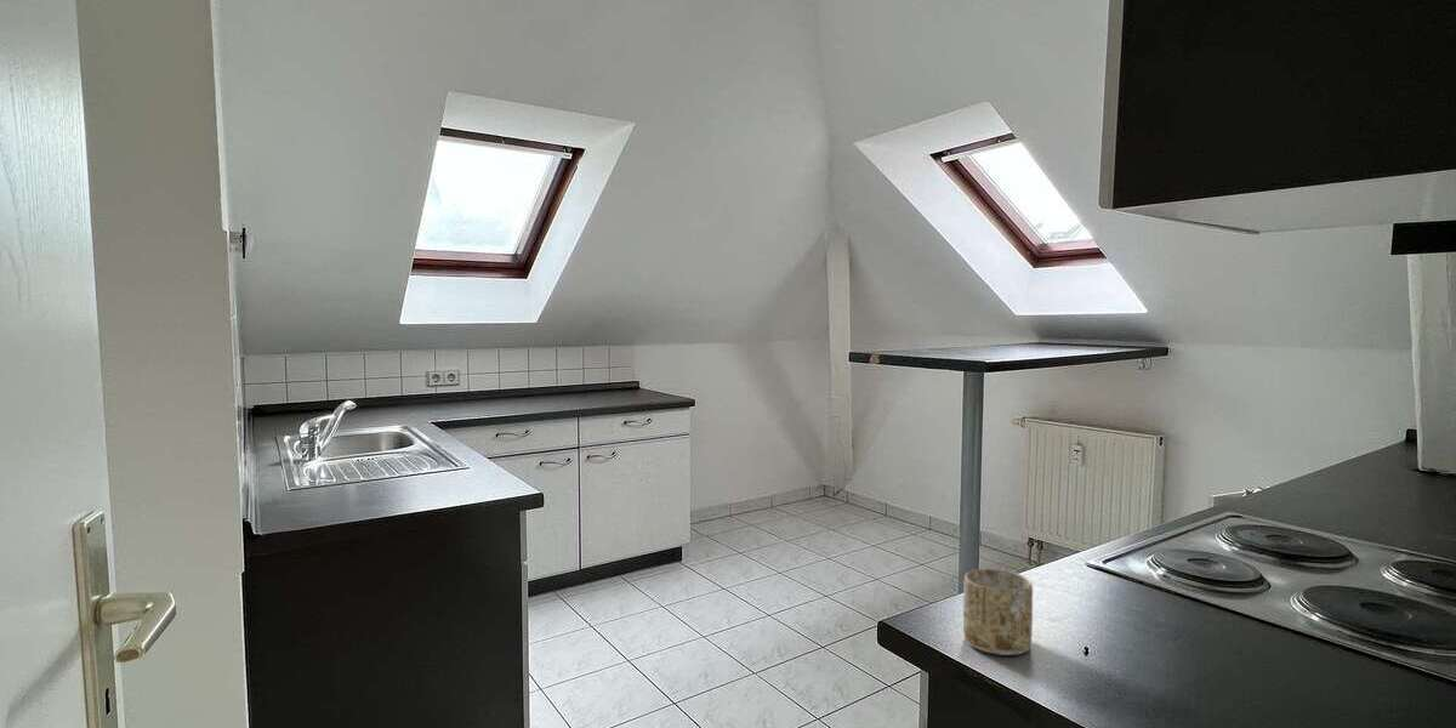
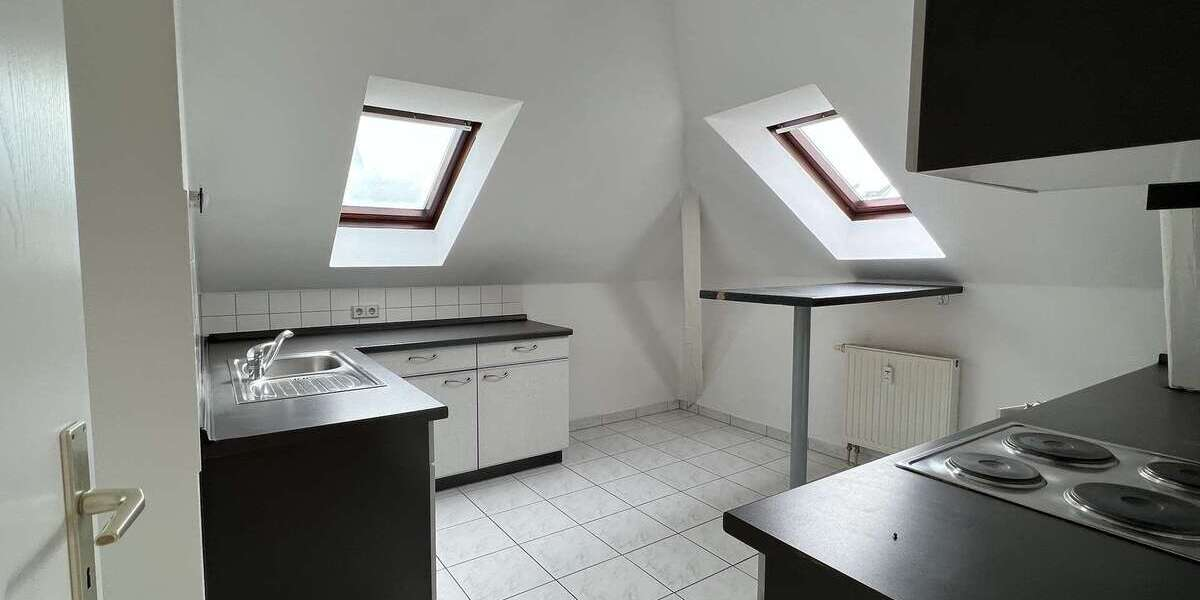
- mug (1003, 615)
